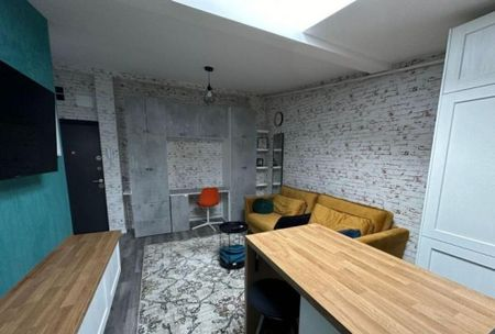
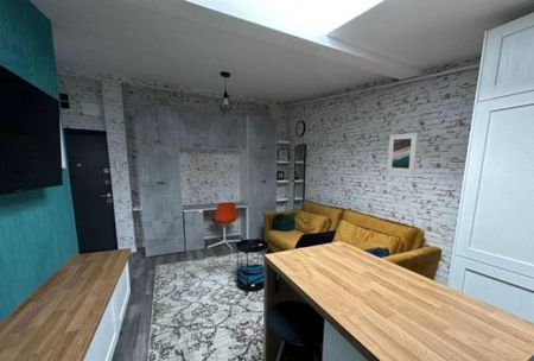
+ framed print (401, 153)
